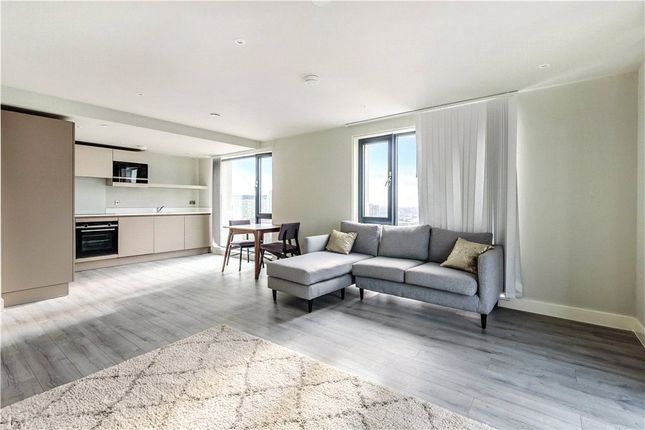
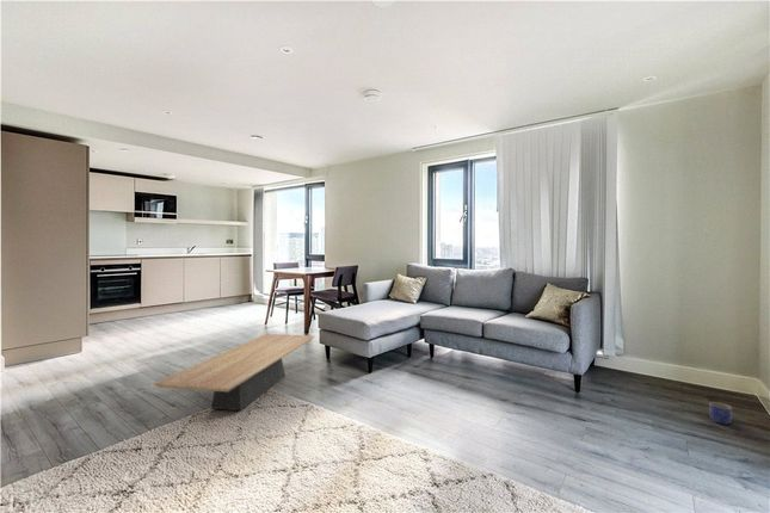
+ coffee table (252, 372)
+ planter (720, 413)
